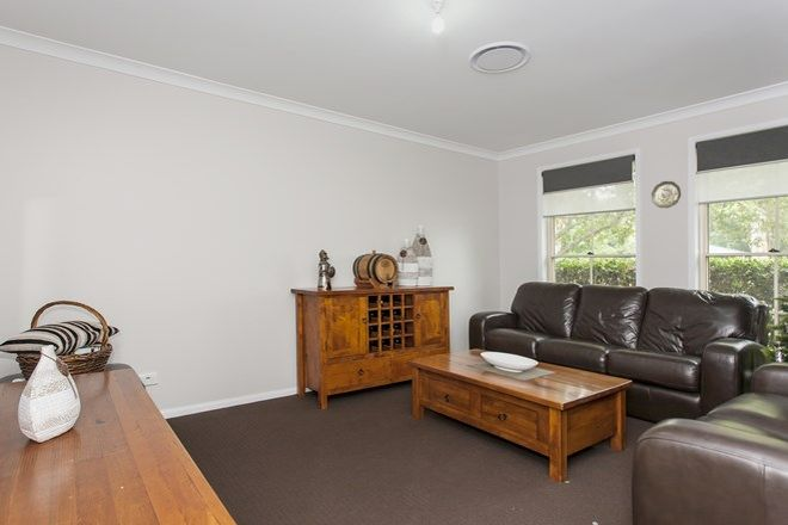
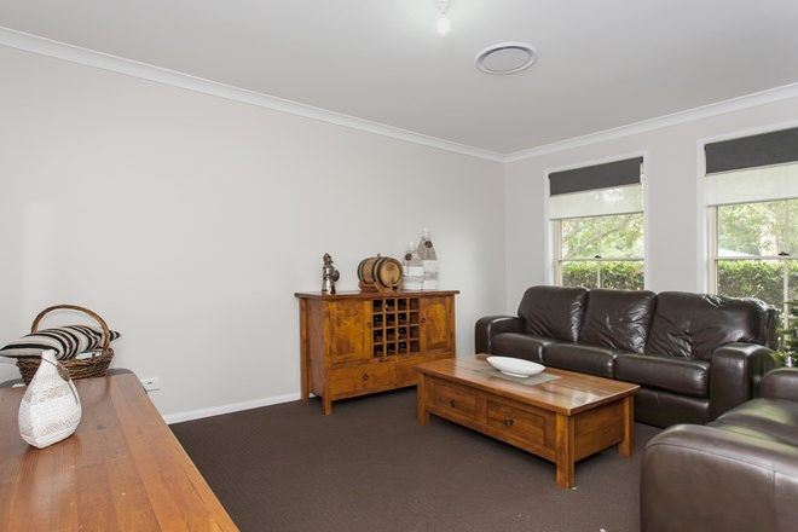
- decorative plate (666, 194)
